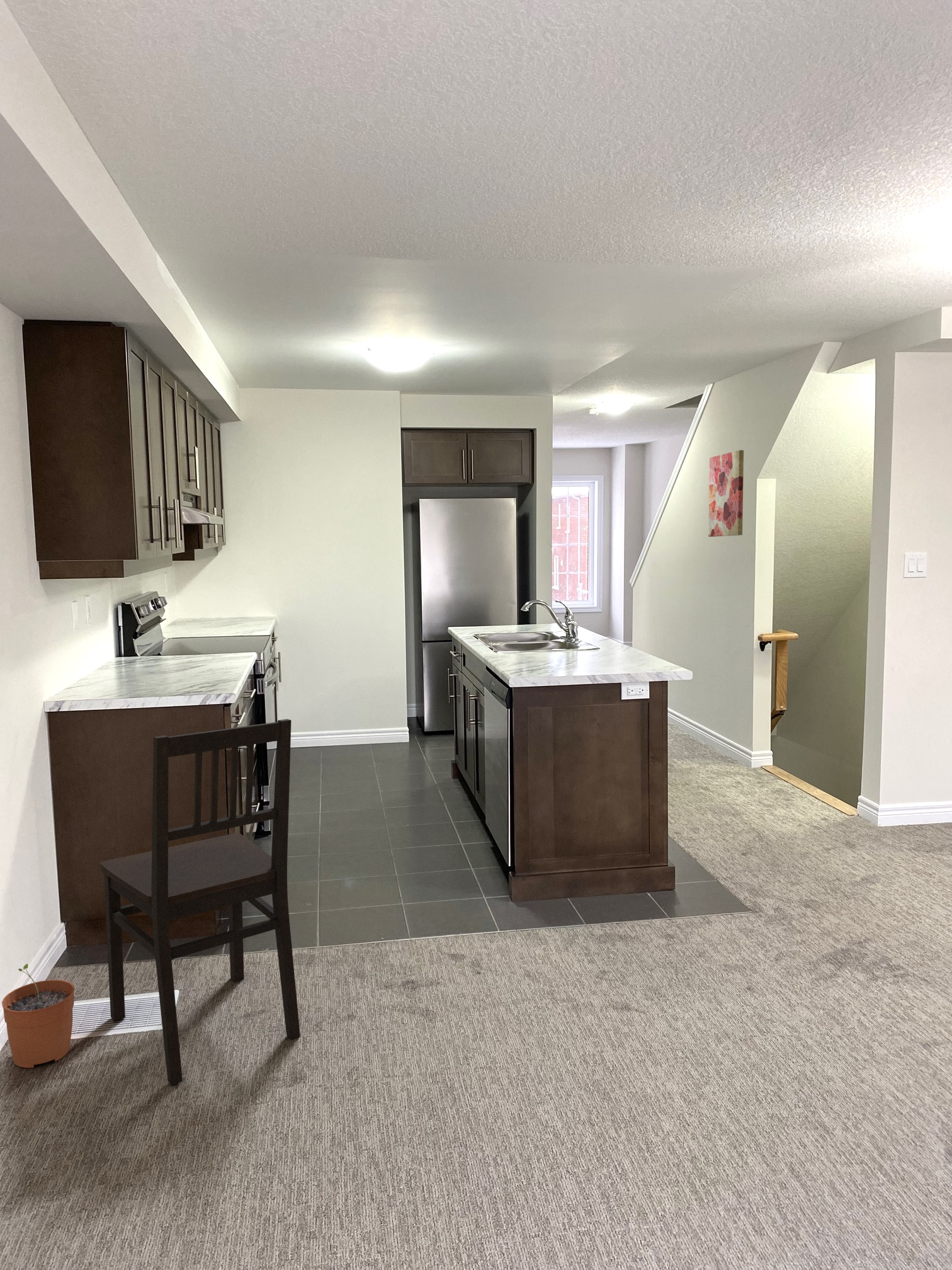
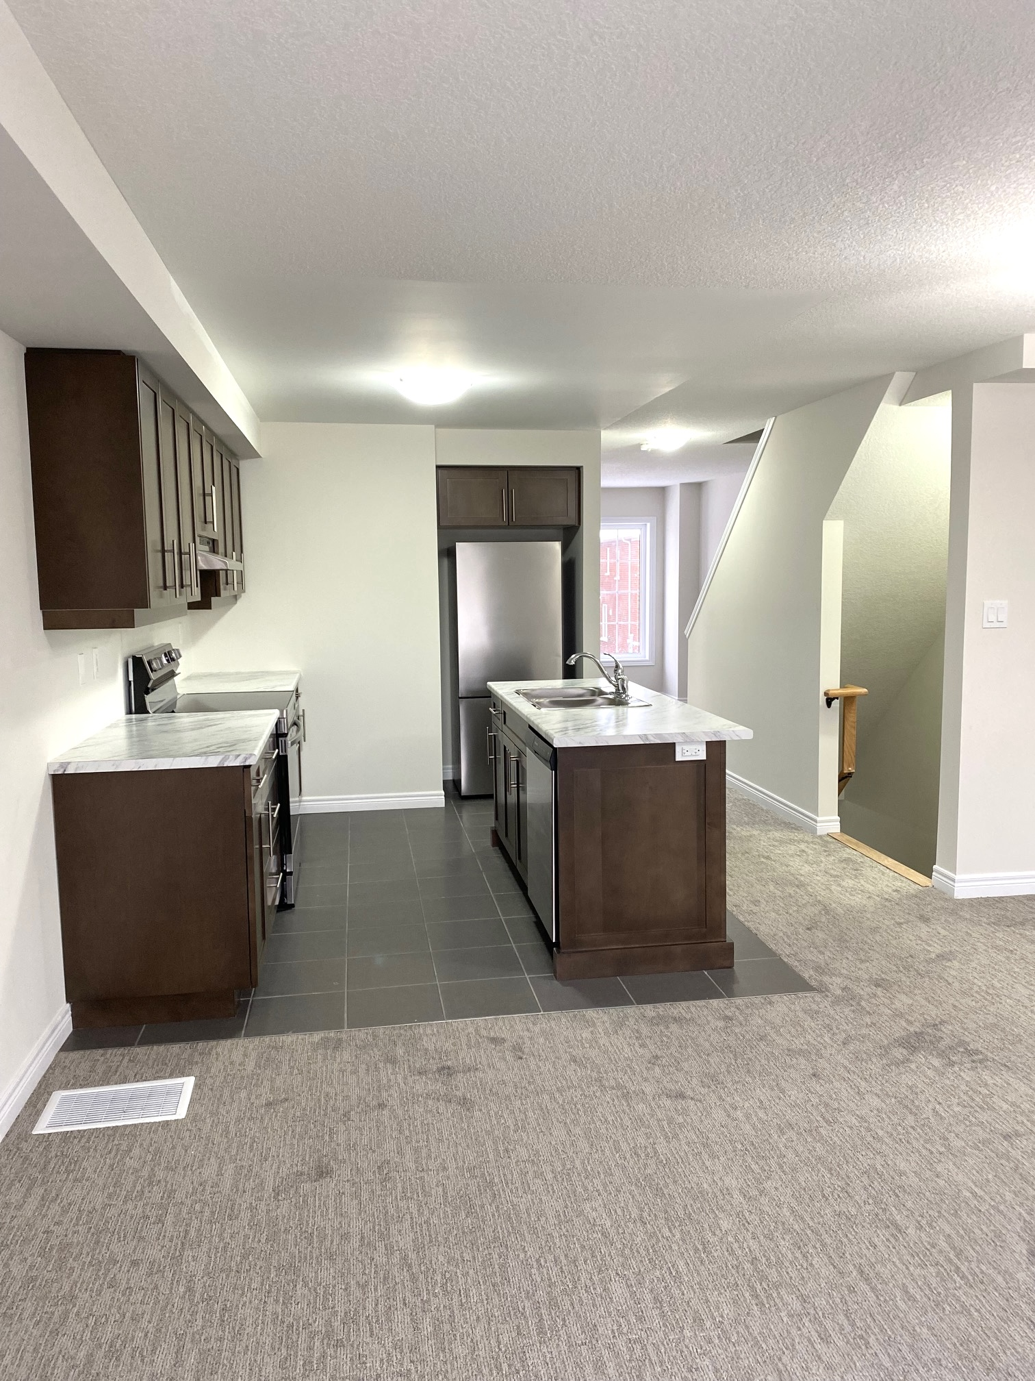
- dining chair (200, 873)
- wall art (725, 495)
- plant pot (39, 1009)
